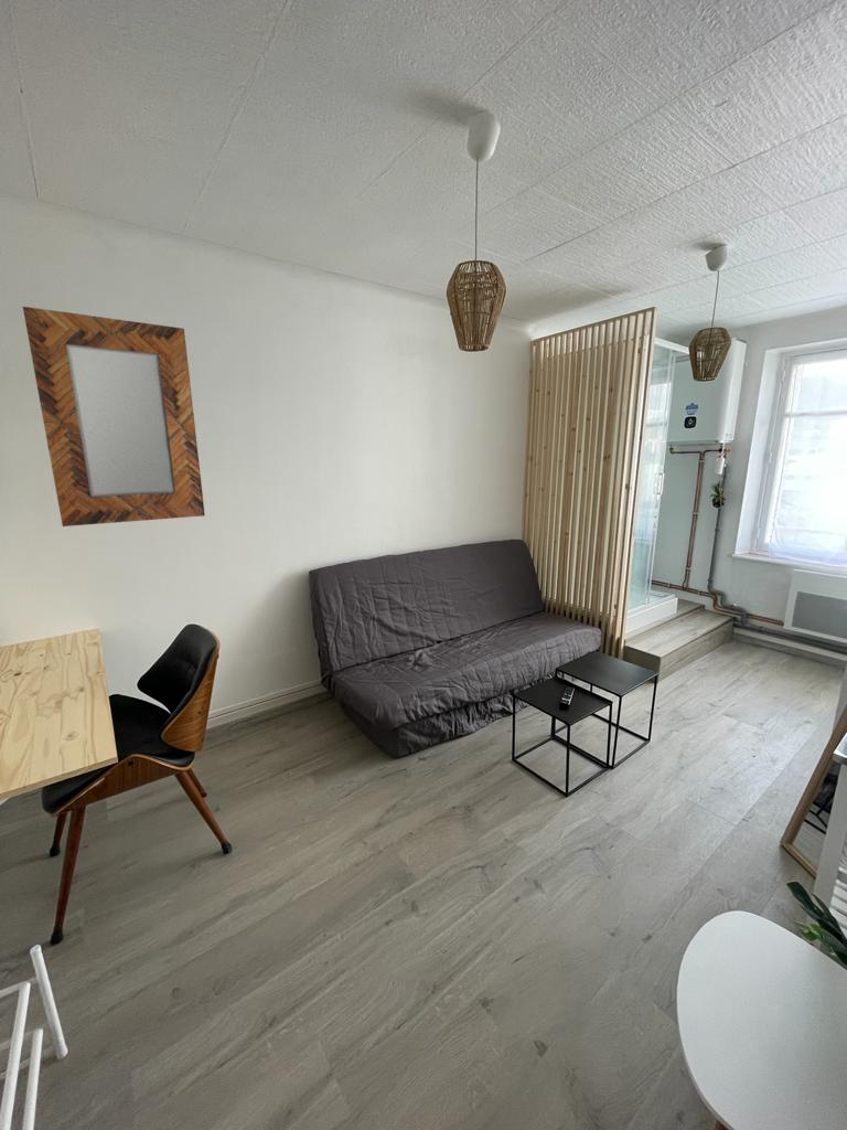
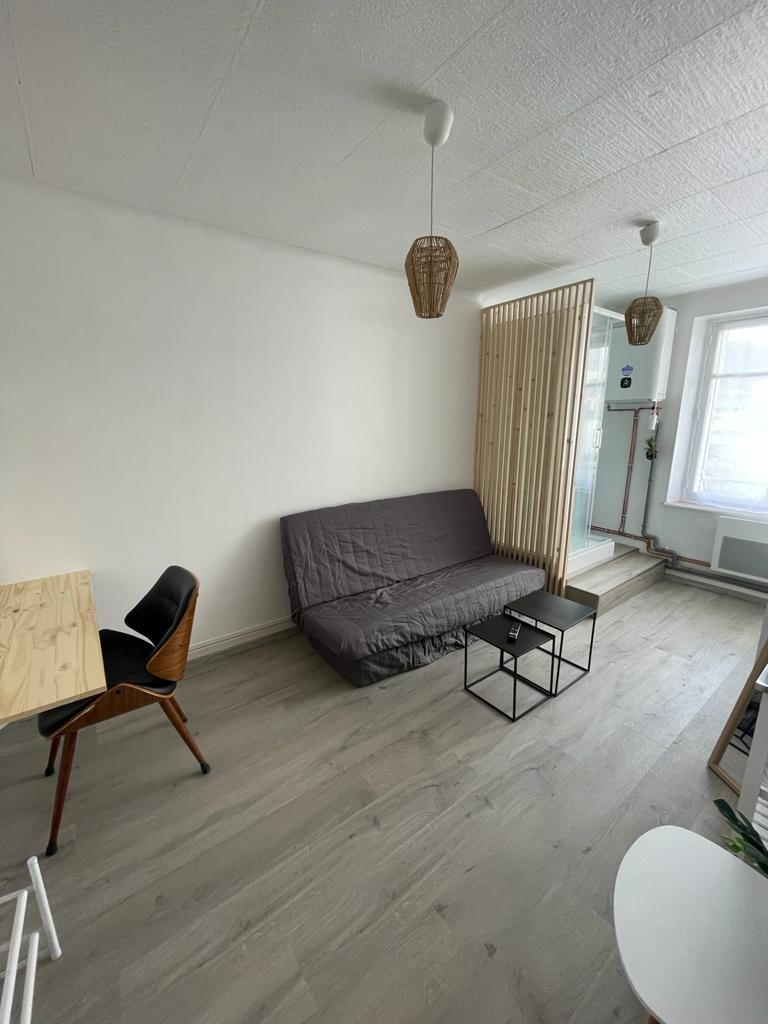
- home mirror (125, 424)
